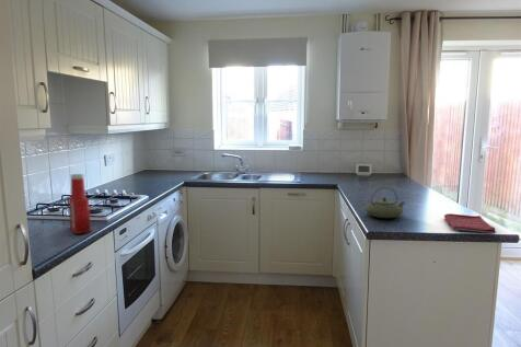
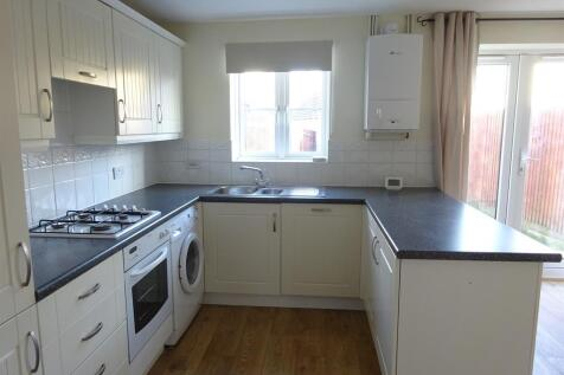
- dish towel (467, 222)
- soap bottle (78, 201)
- teapot (386, 201)
